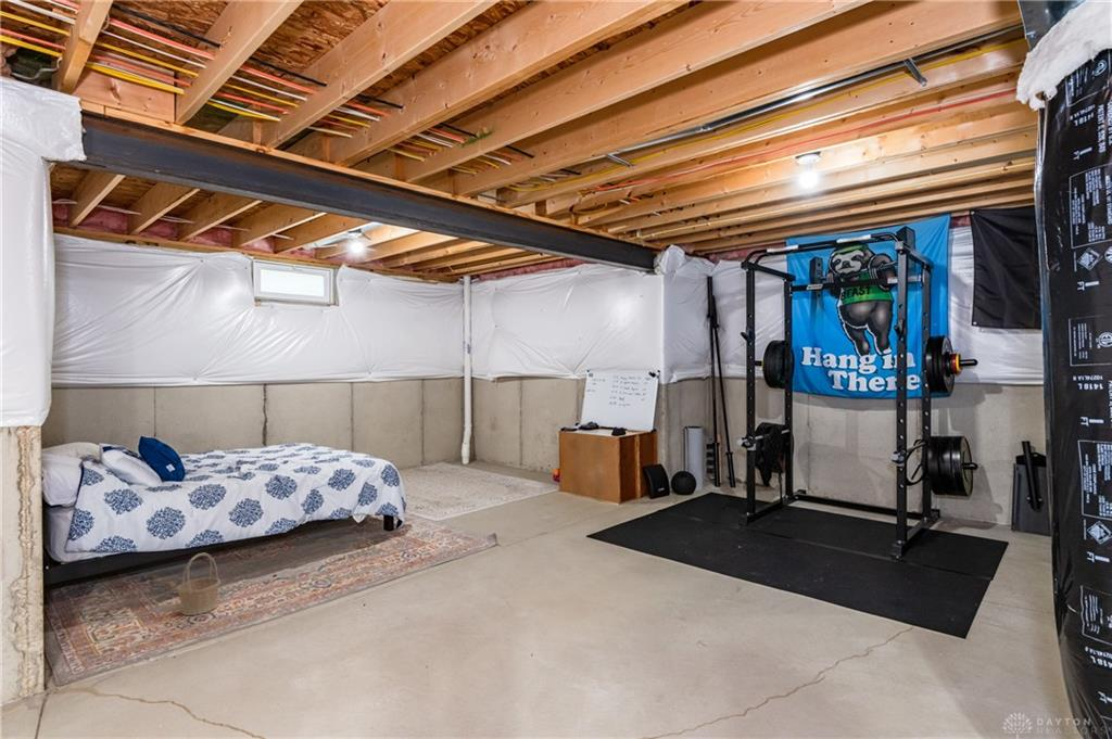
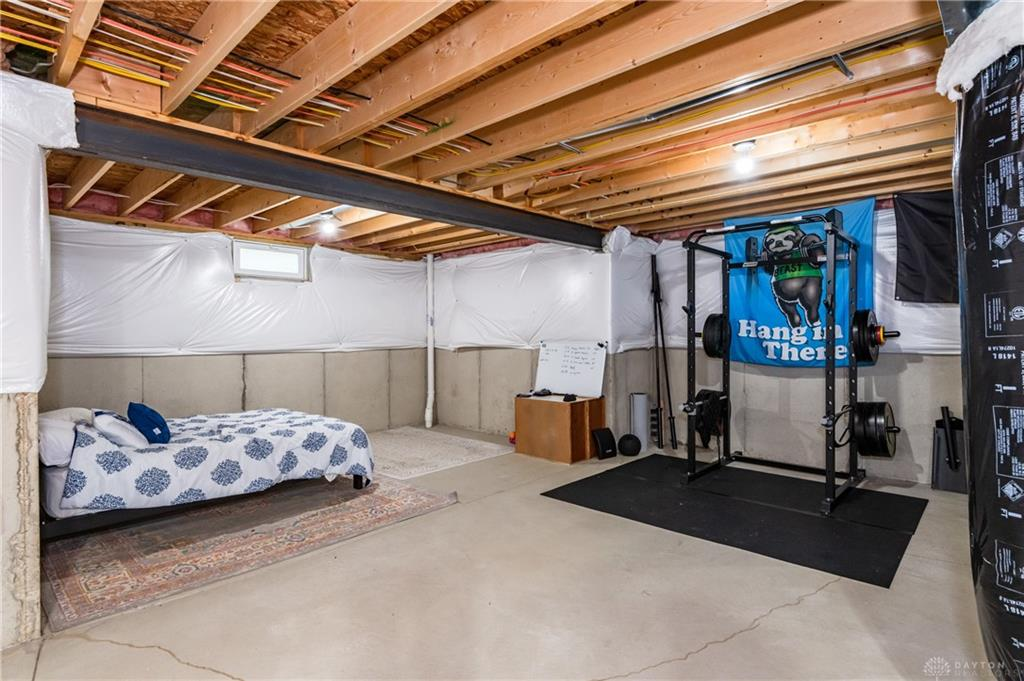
- basket (199, 581)
